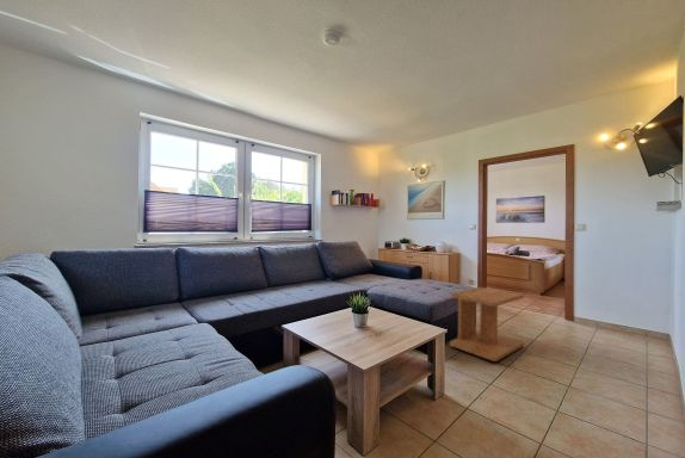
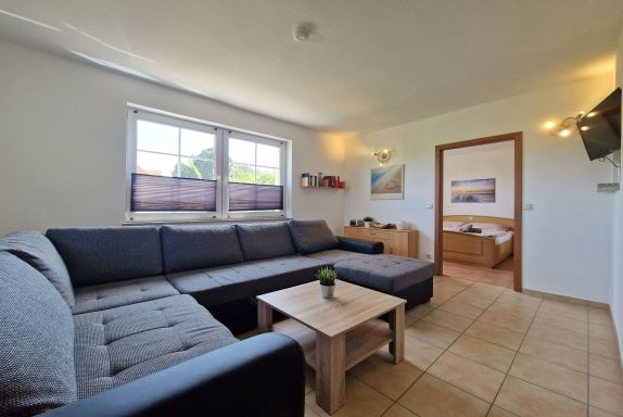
- side table (487, 320)
